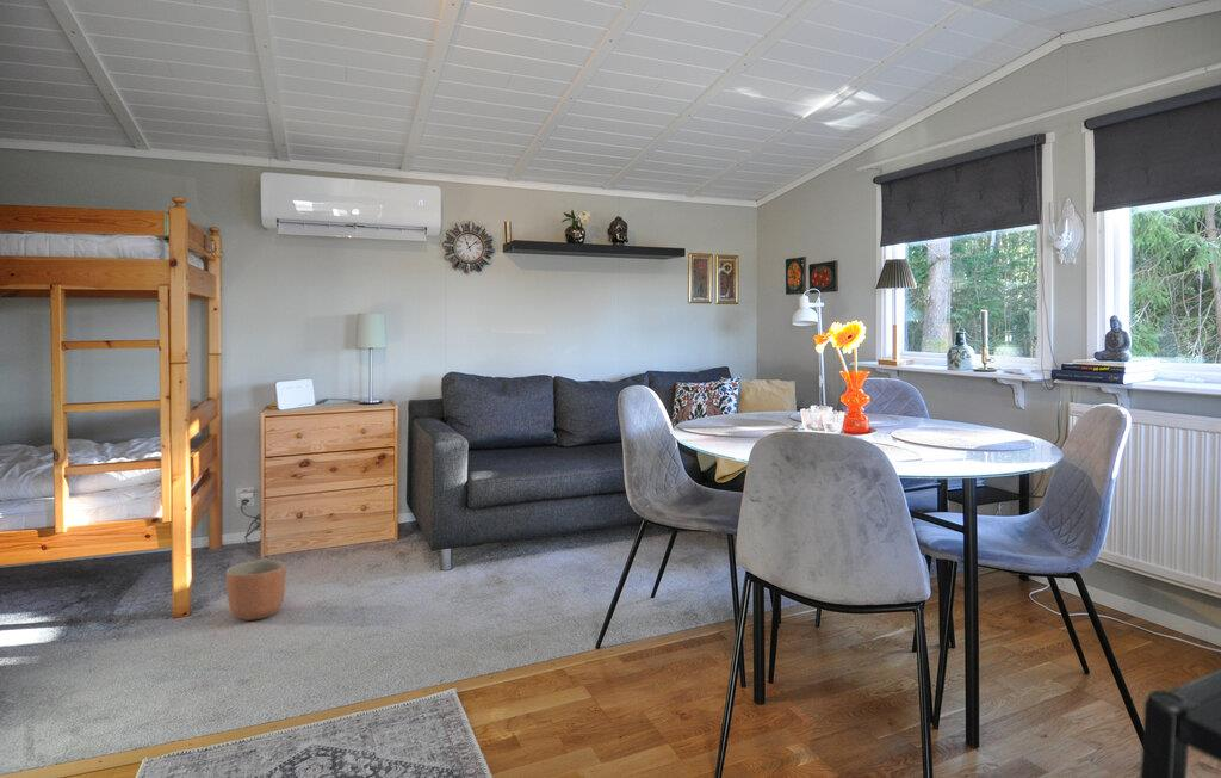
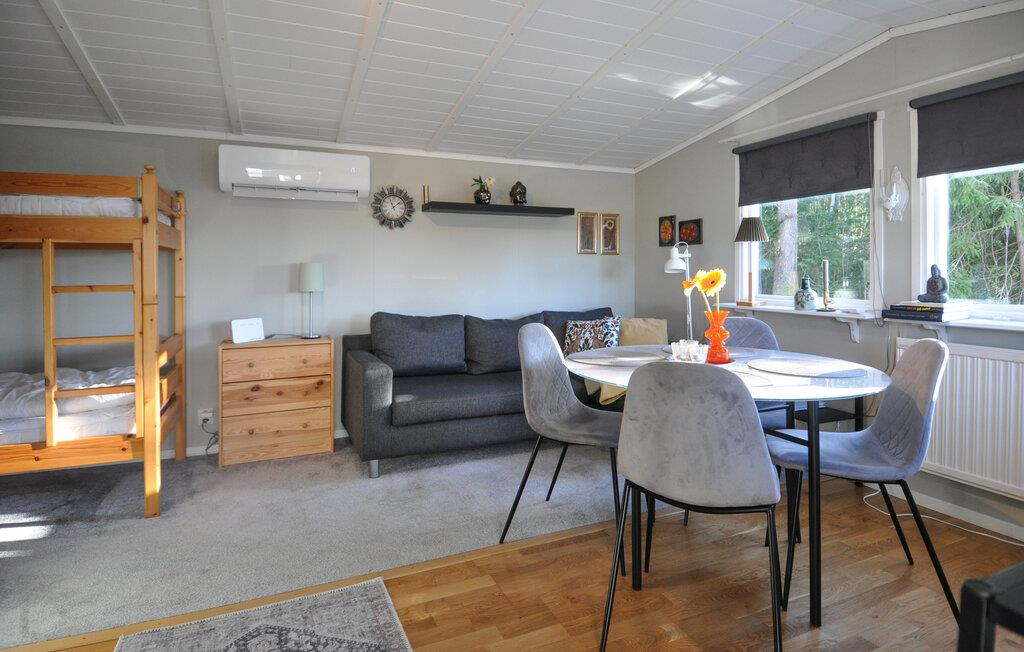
- planter (256, 591)
